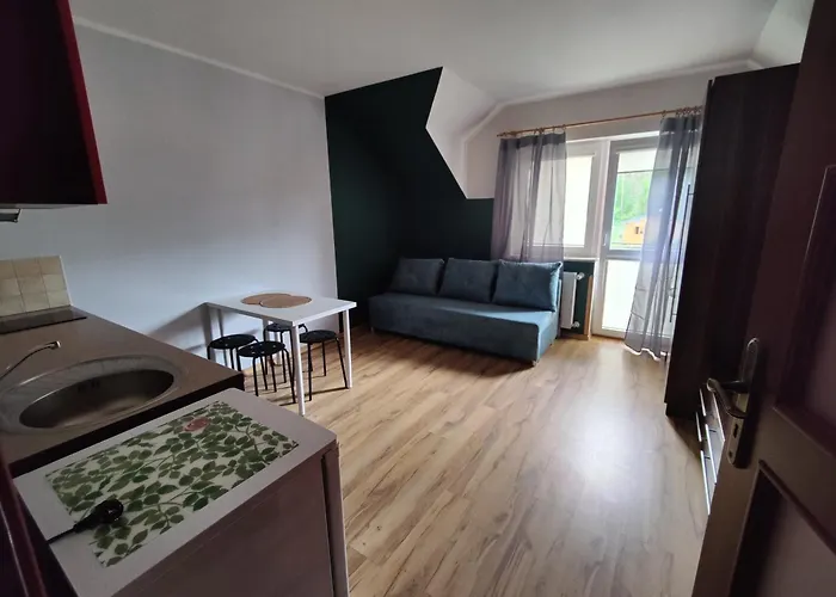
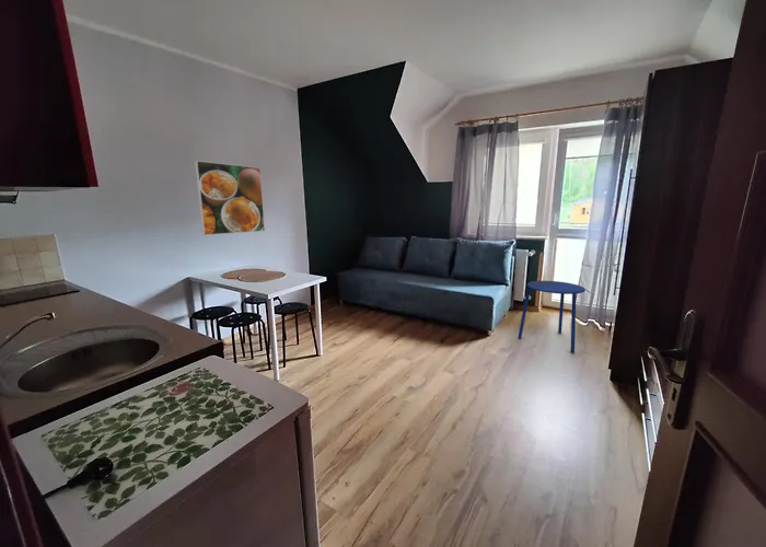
+ side table (559, 314)
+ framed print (233, 199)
